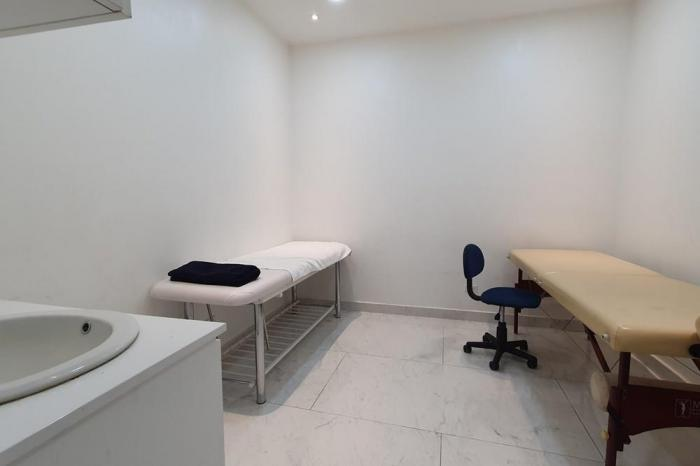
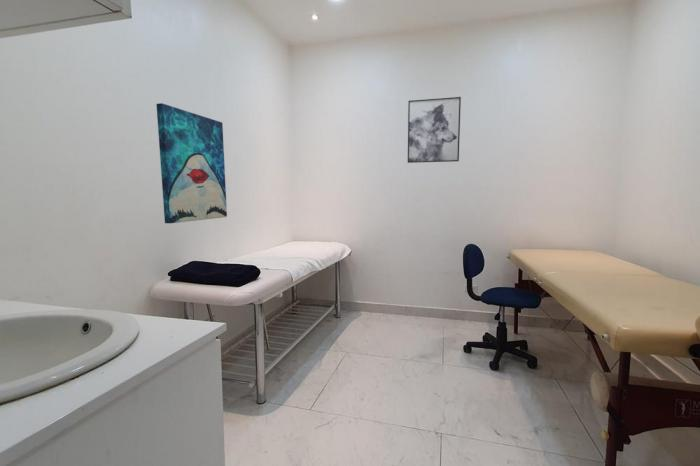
+ wall art (196, 167)
+ wall art (433, 130)
